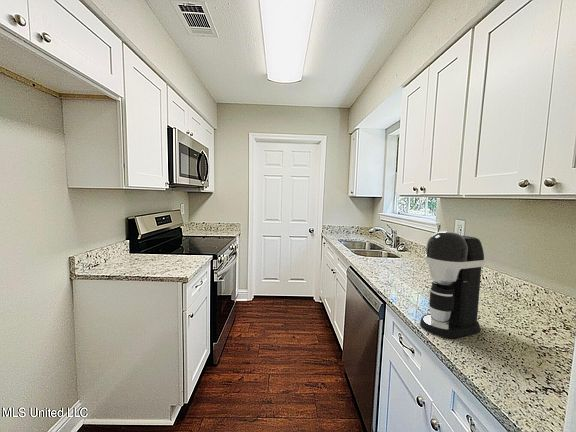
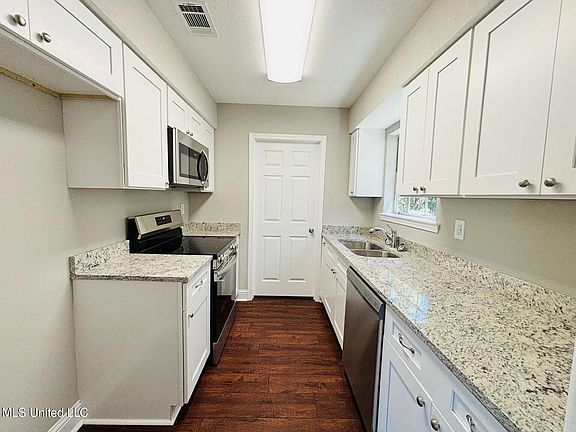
- coffee maker (452, 279)
